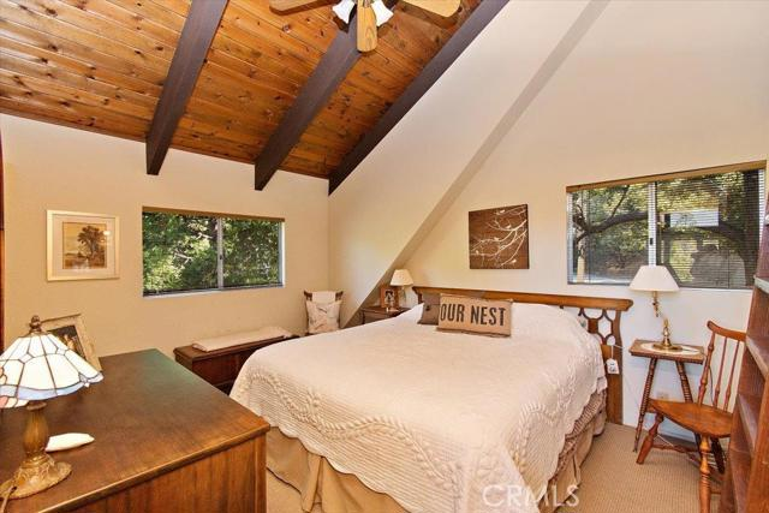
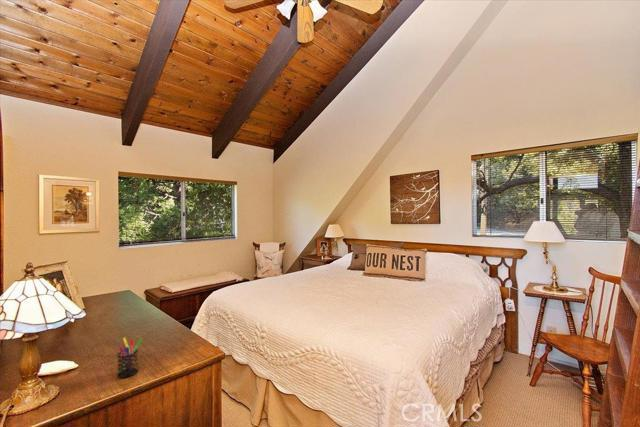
+ pen holder (130, 354)
